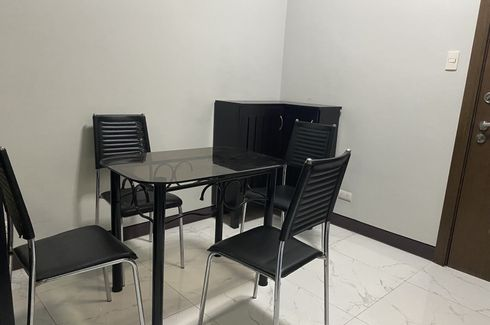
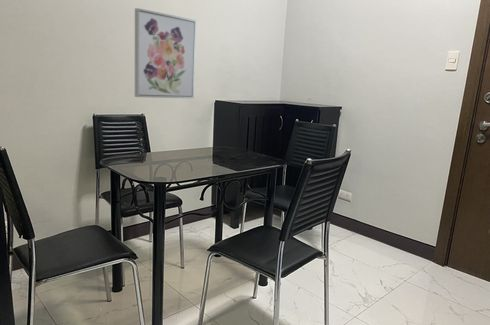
+ wall art (166, 57)
